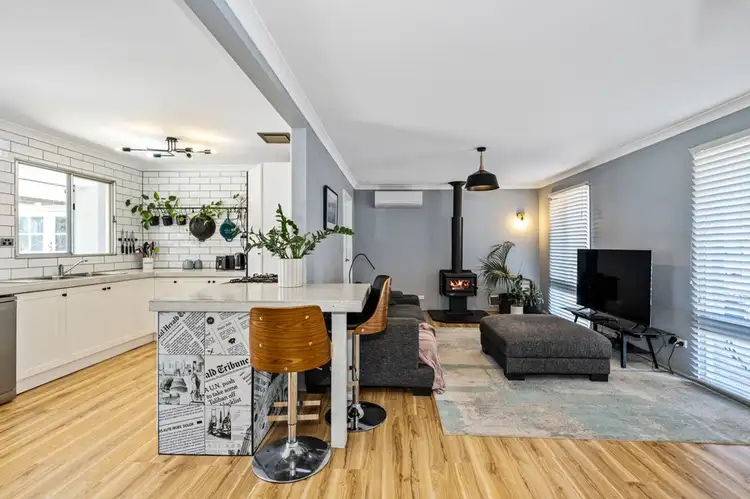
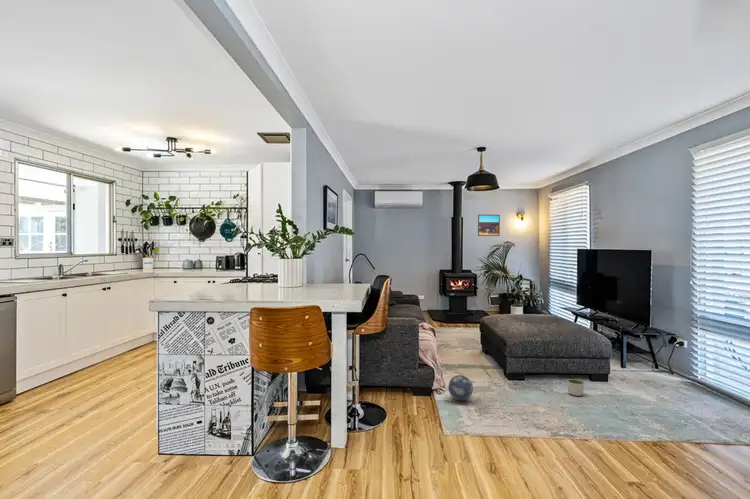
+ planter (575, 387)
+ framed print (488, 225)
+ decorative ball (460, 387)
